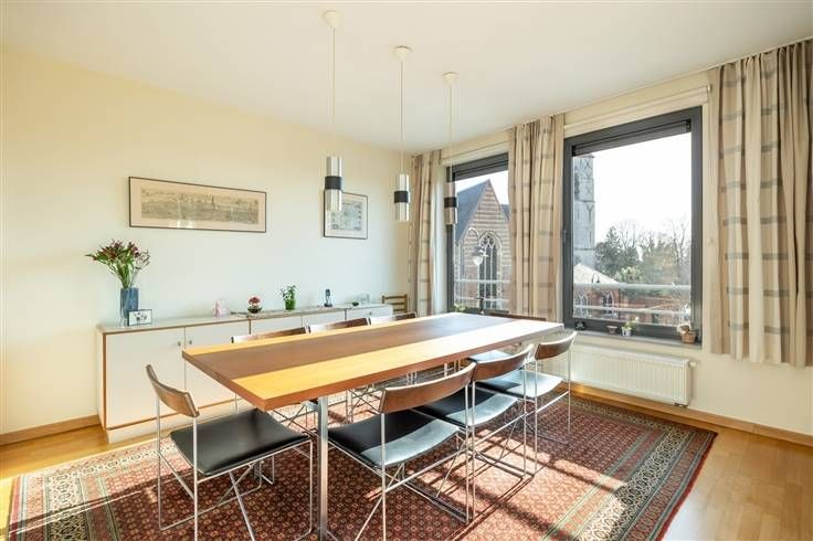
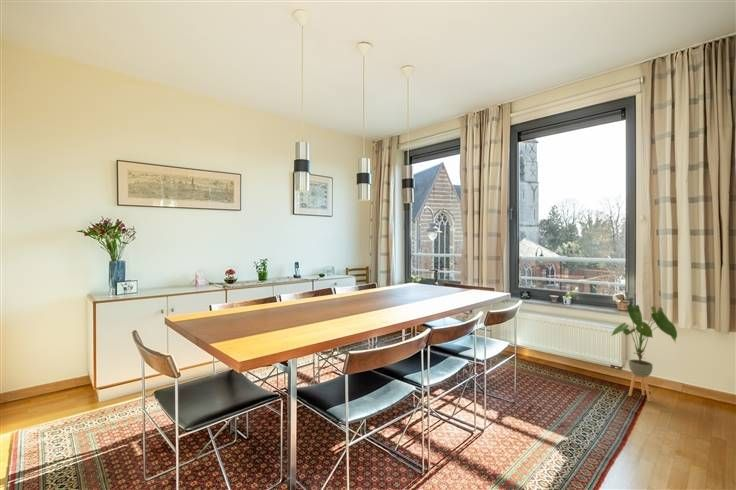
+ house plant (644, 353)
